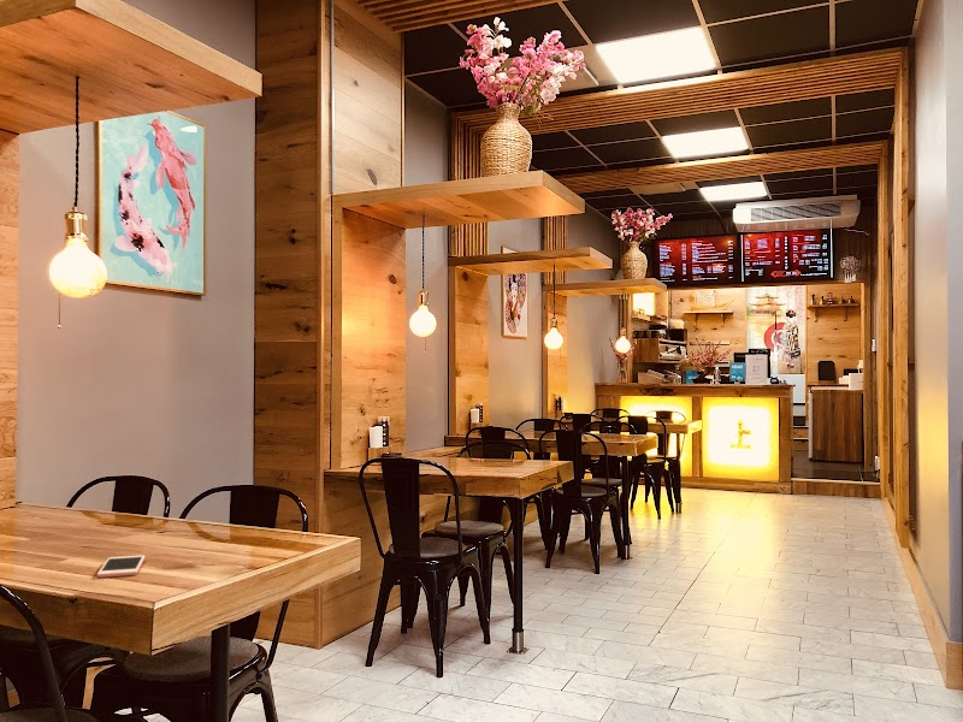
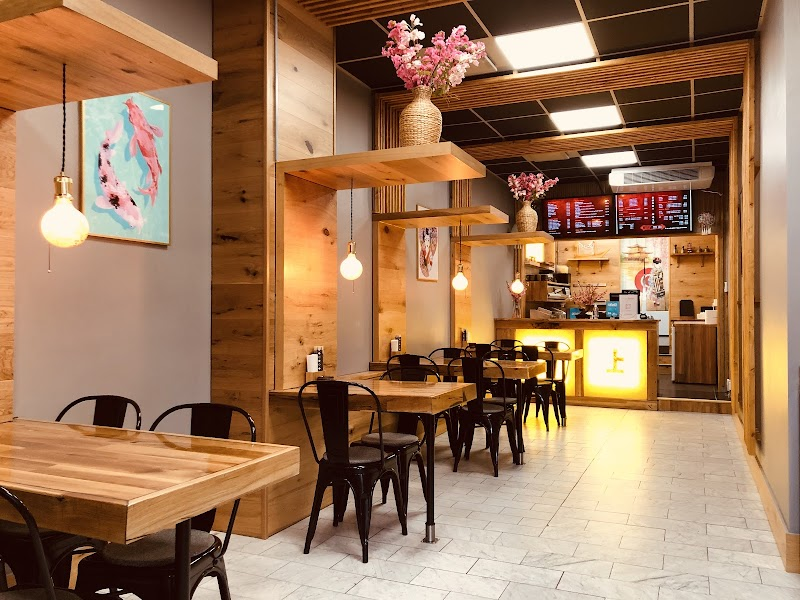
- cell phone (122, 566)
